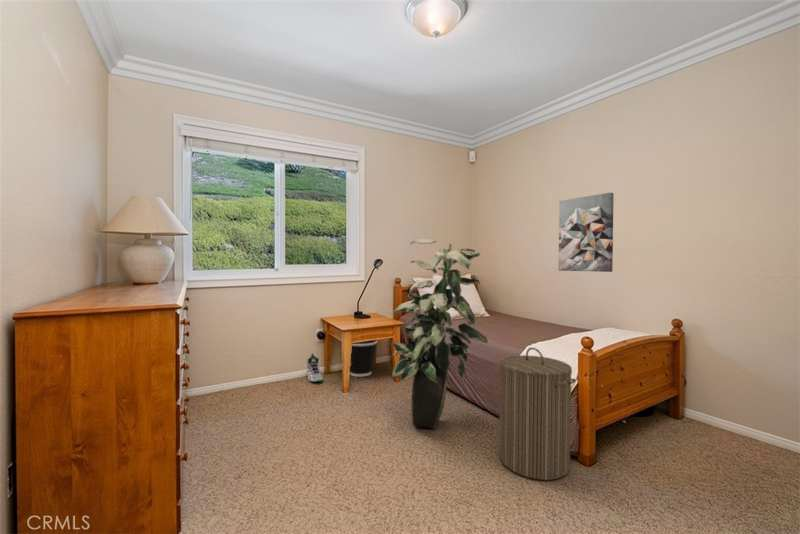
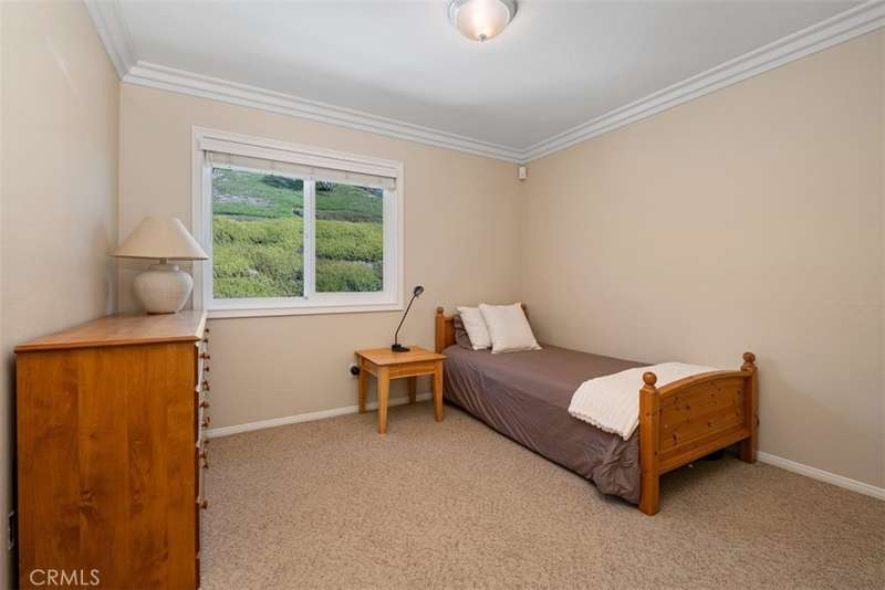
- indoor plant (433, 330)
- sneaker (313, 366)
- wastebasket (360, 356)
- laundry hamper (534, 404)
- wall art (584, 234)
